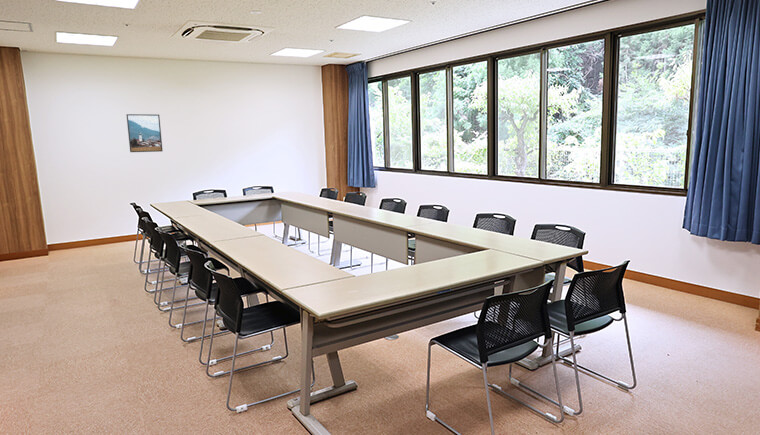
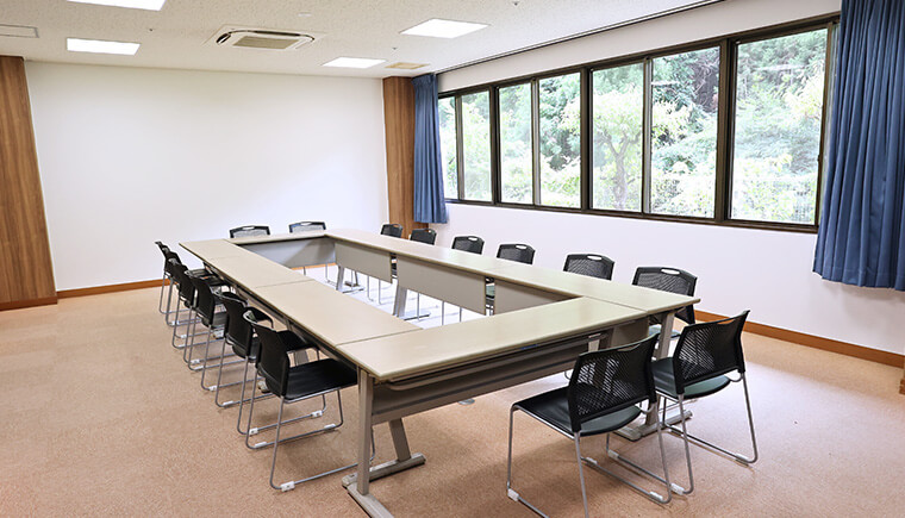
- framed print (144, 133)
